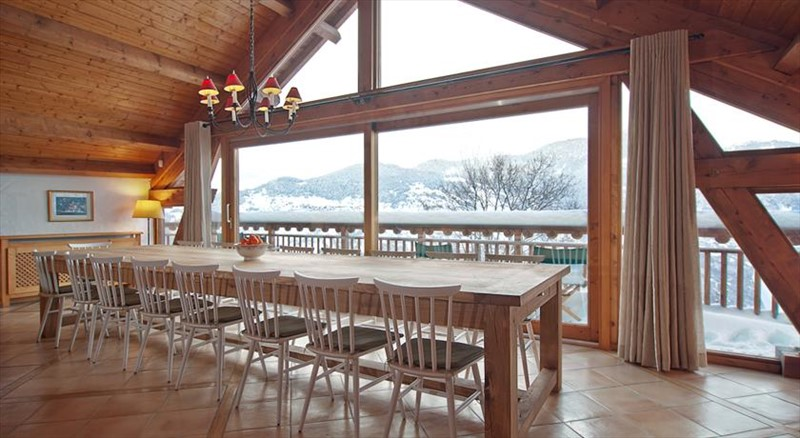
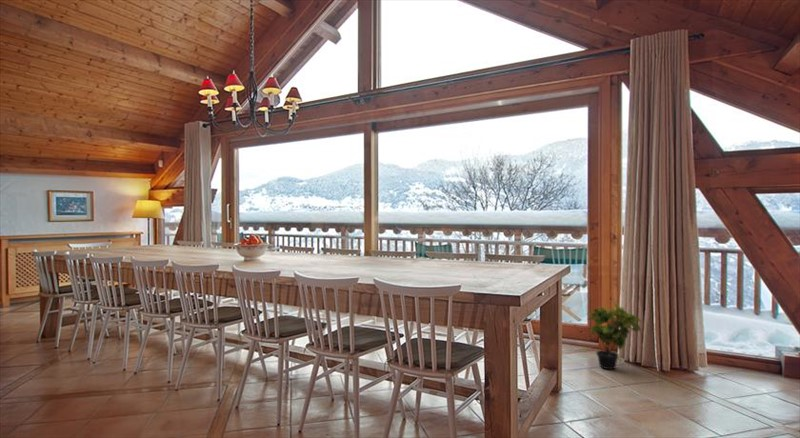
+ potted plant (611, 335)
